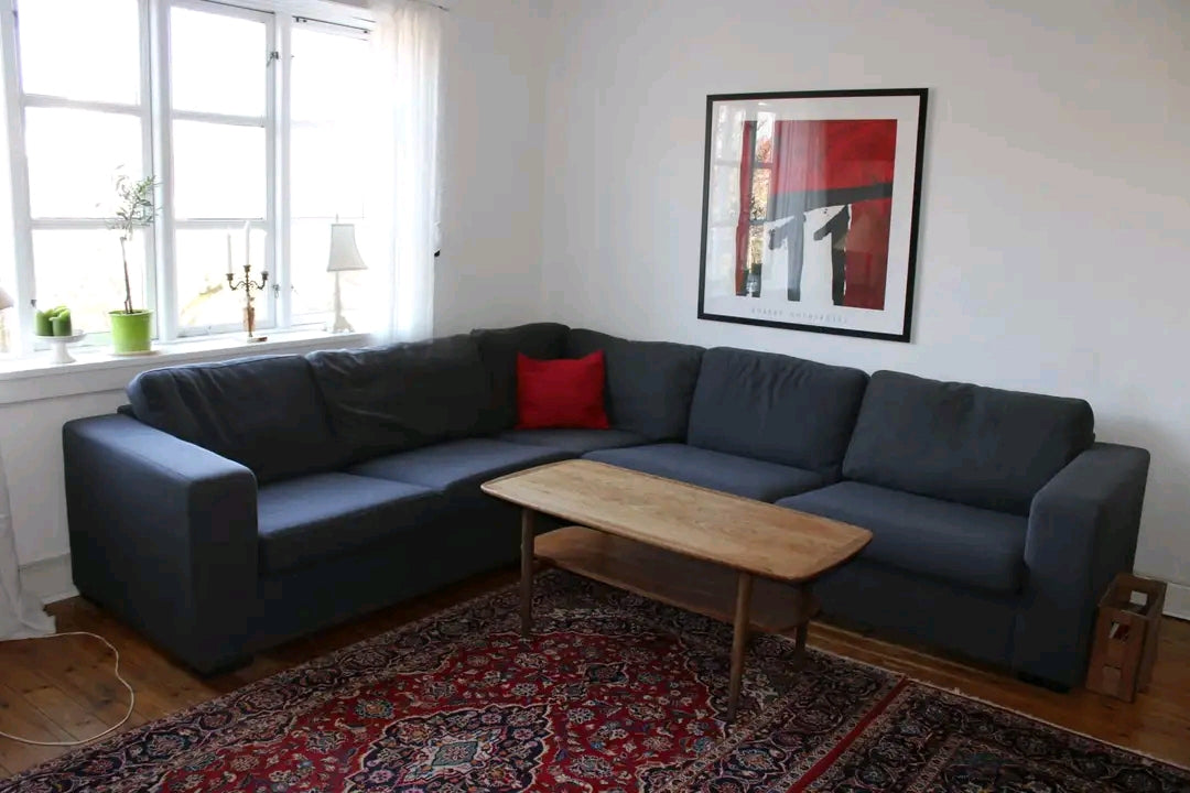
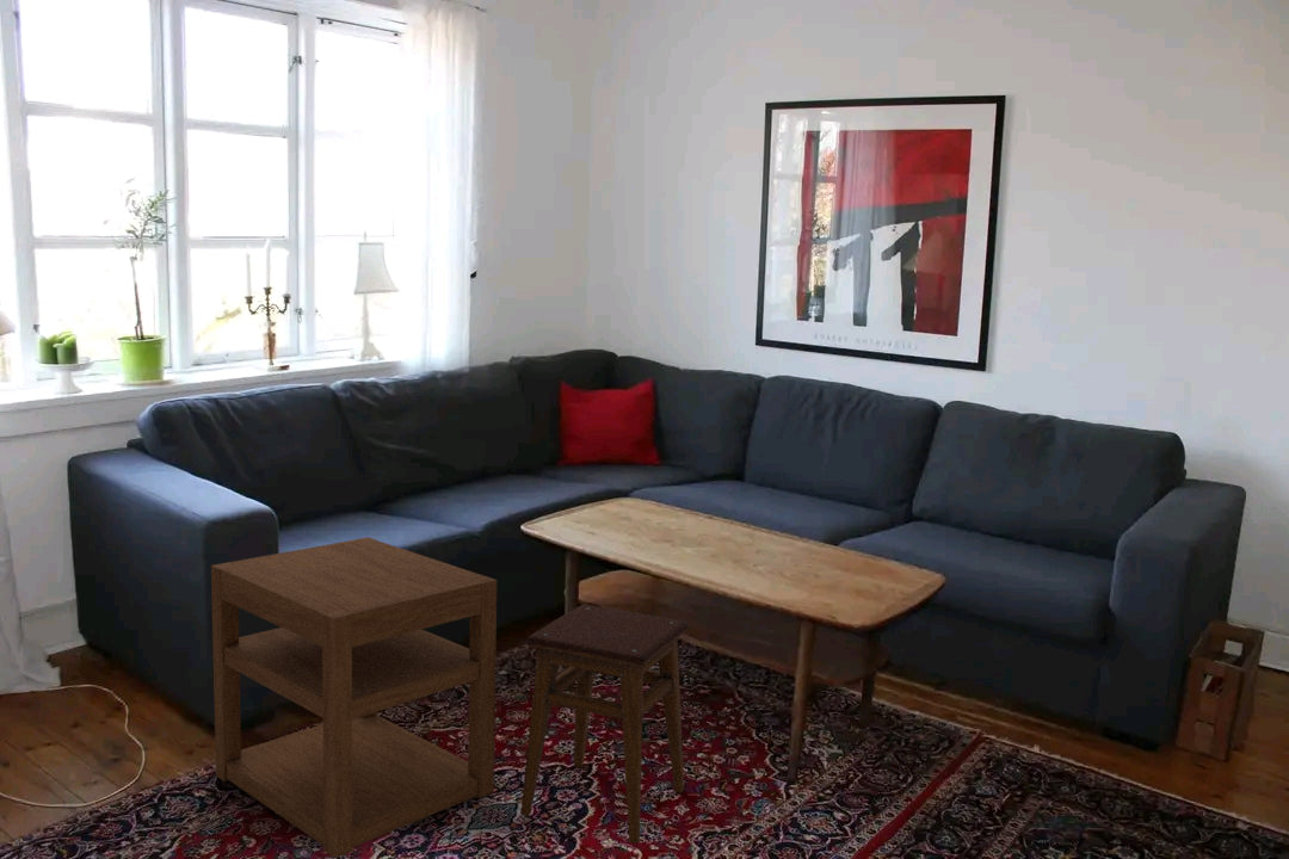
+ nightstand (353, 680)
+ stool (606, 715)
